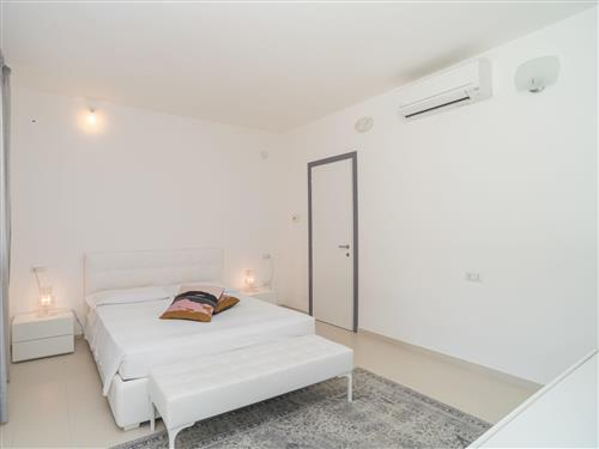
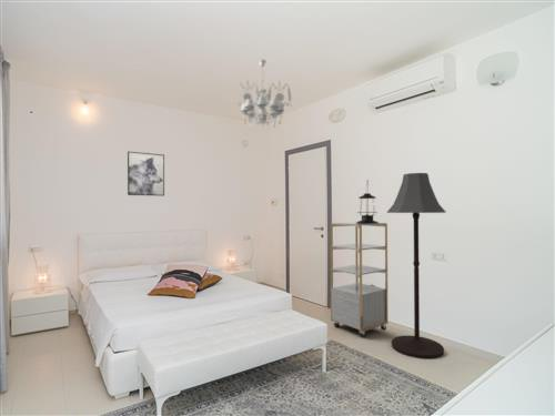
+ floor lamp (416, 261)
+ shelving unit (362, 274)
+ lantern (367, 201)
+ chandelier (264, 92)
+ wall art (147, 174)
